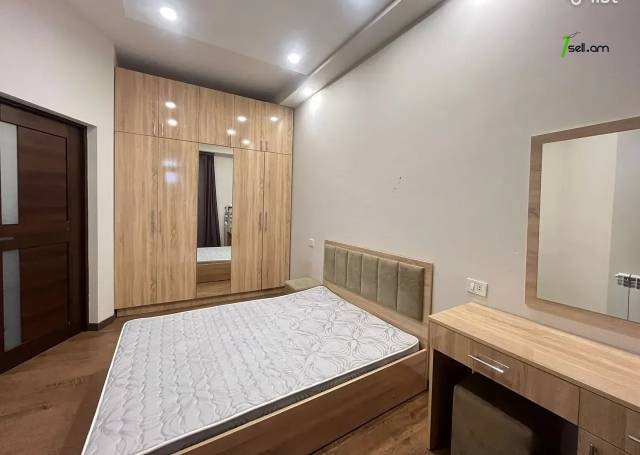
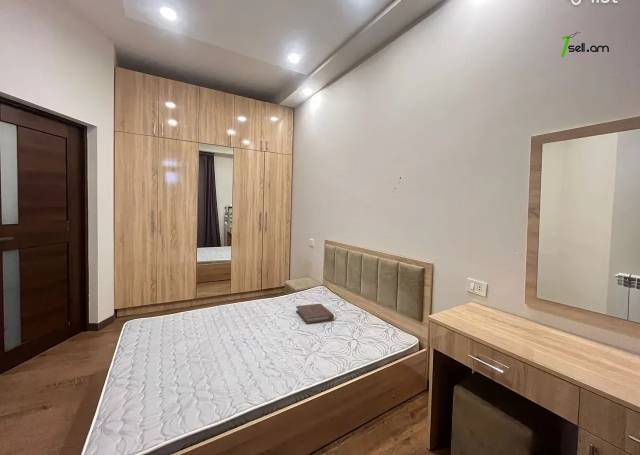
+ book (314, 312)
